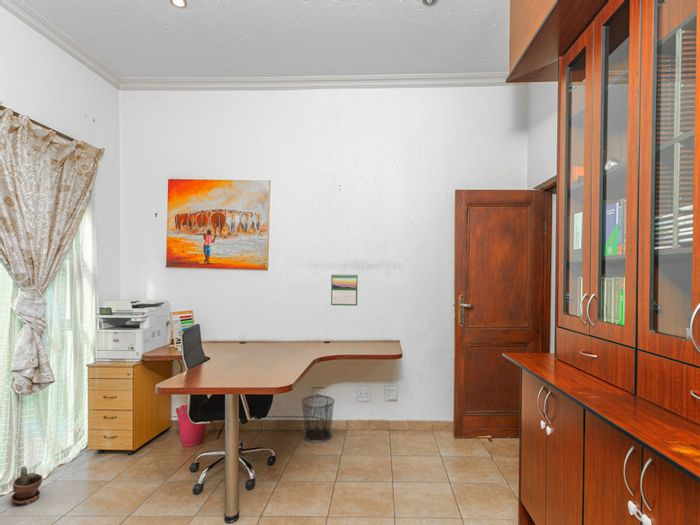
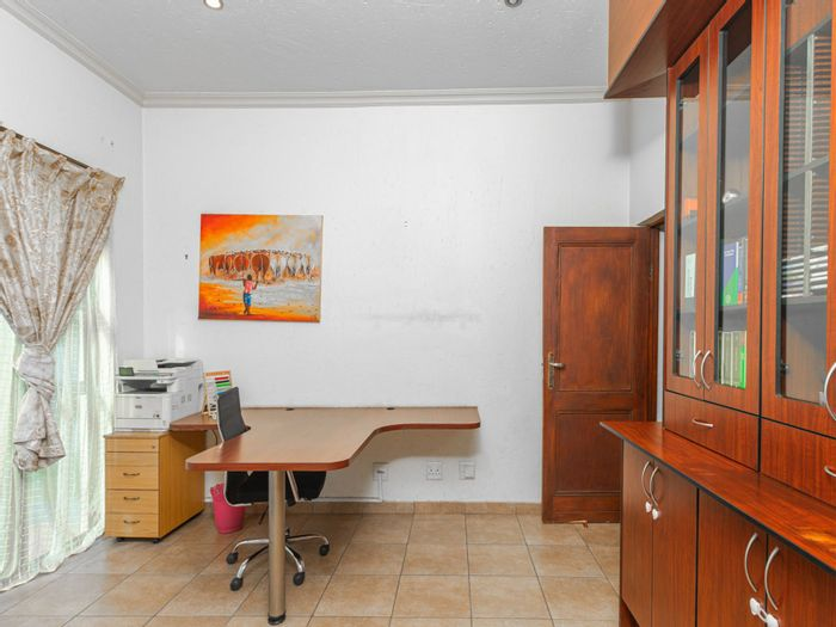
- calendar (344, 289)
- potted plant (26, 481)
- waste bin (317, 418)
